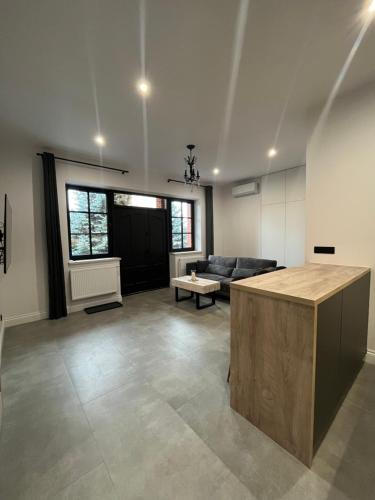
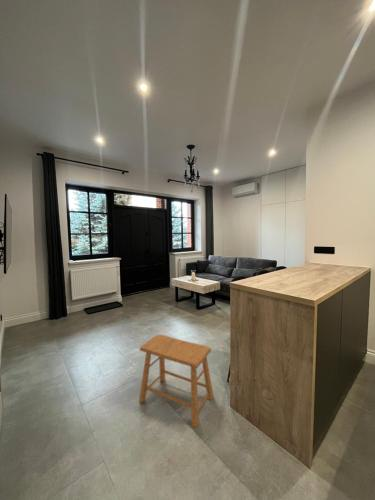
+ stool (176, 374)
